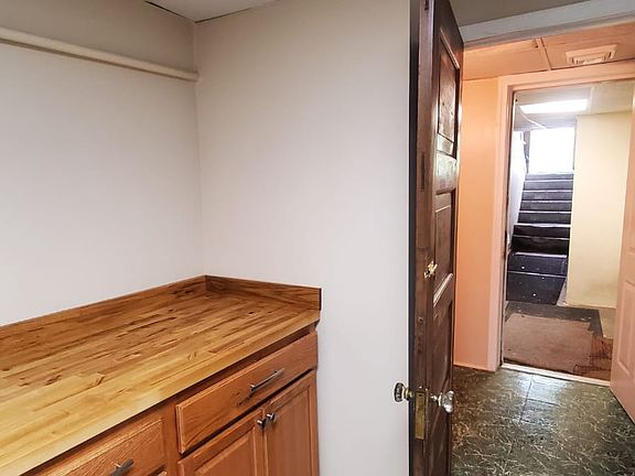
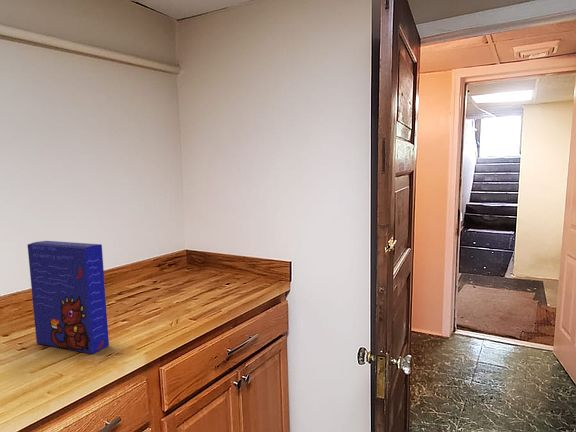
+ cereal box (68, 294)
